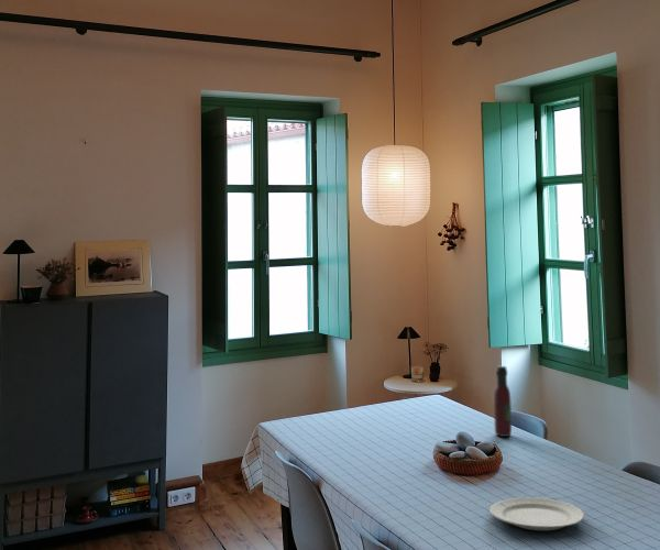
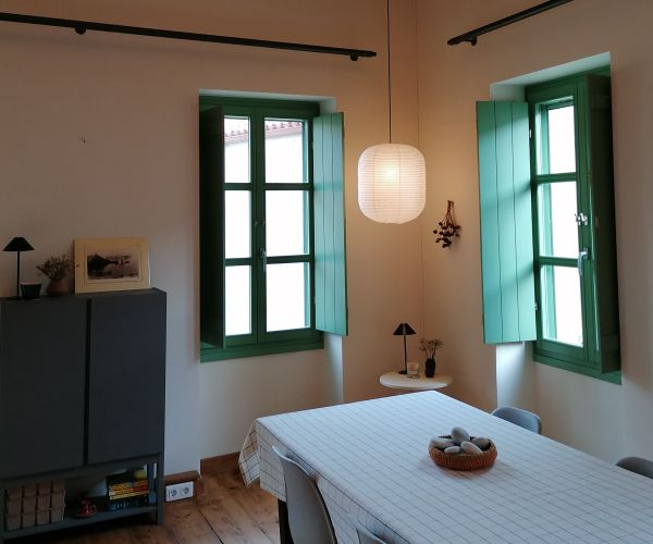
- chinaware (536, 515)
- wine bottle (502, 400)
